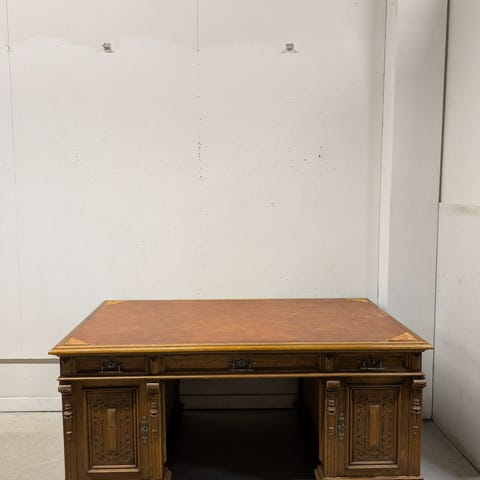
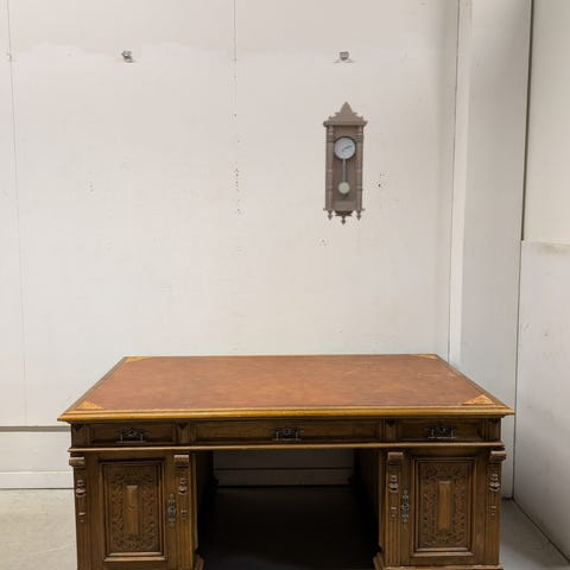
+ pendulum clock (343, 164)
